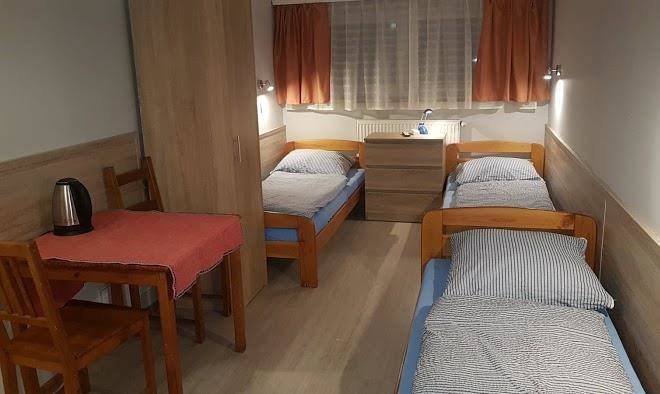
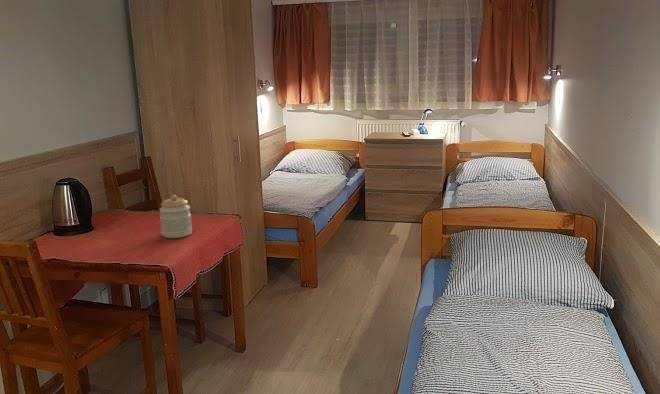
+ jar (175, 214)
